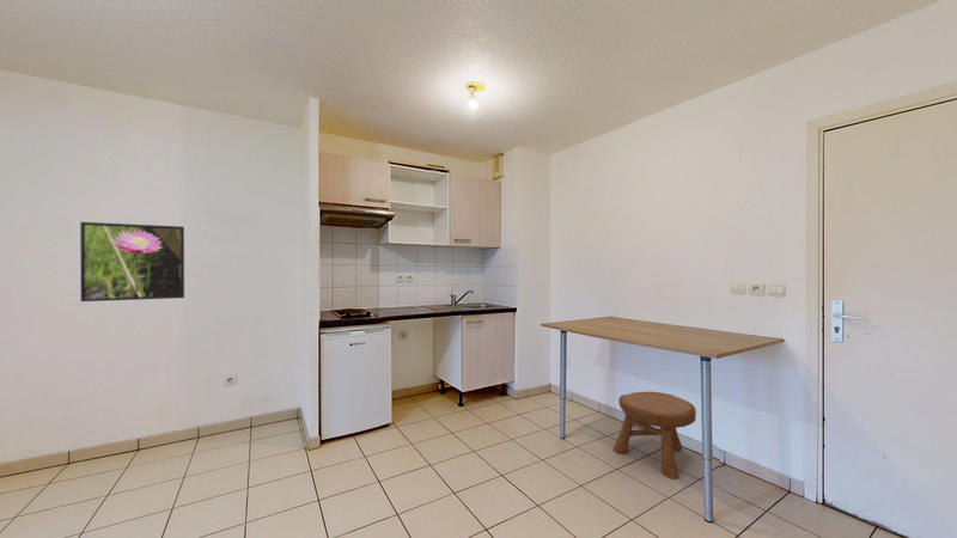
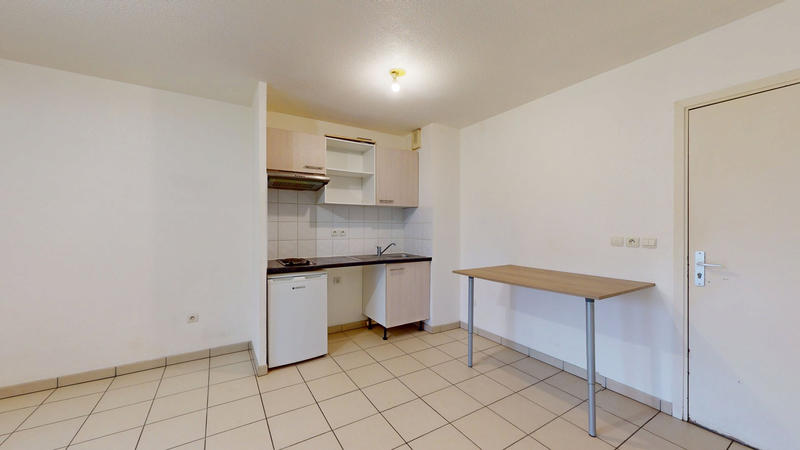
- stool (658, 426)
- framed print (135, 262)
